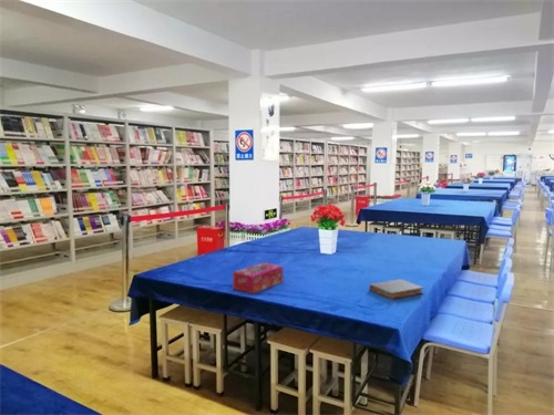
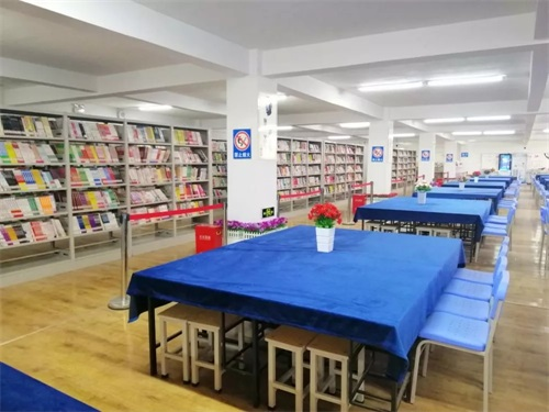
- book (396, 288)
- tissue box (258, 277)
